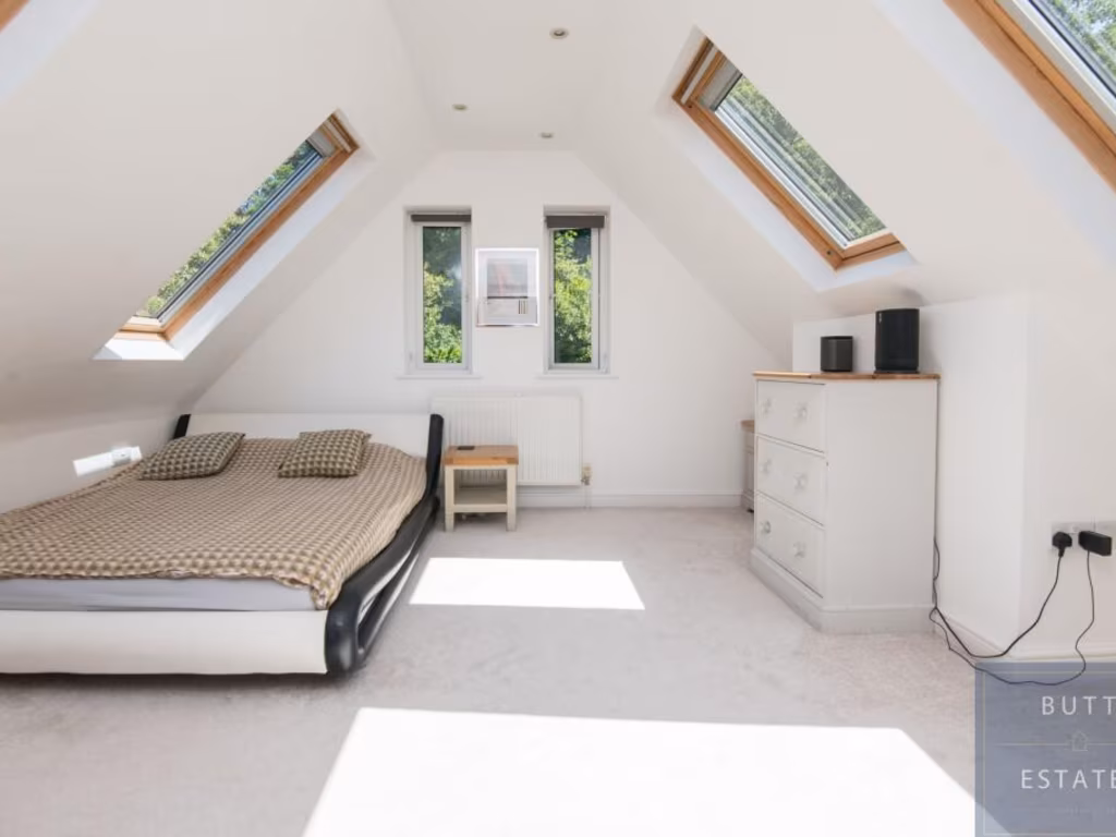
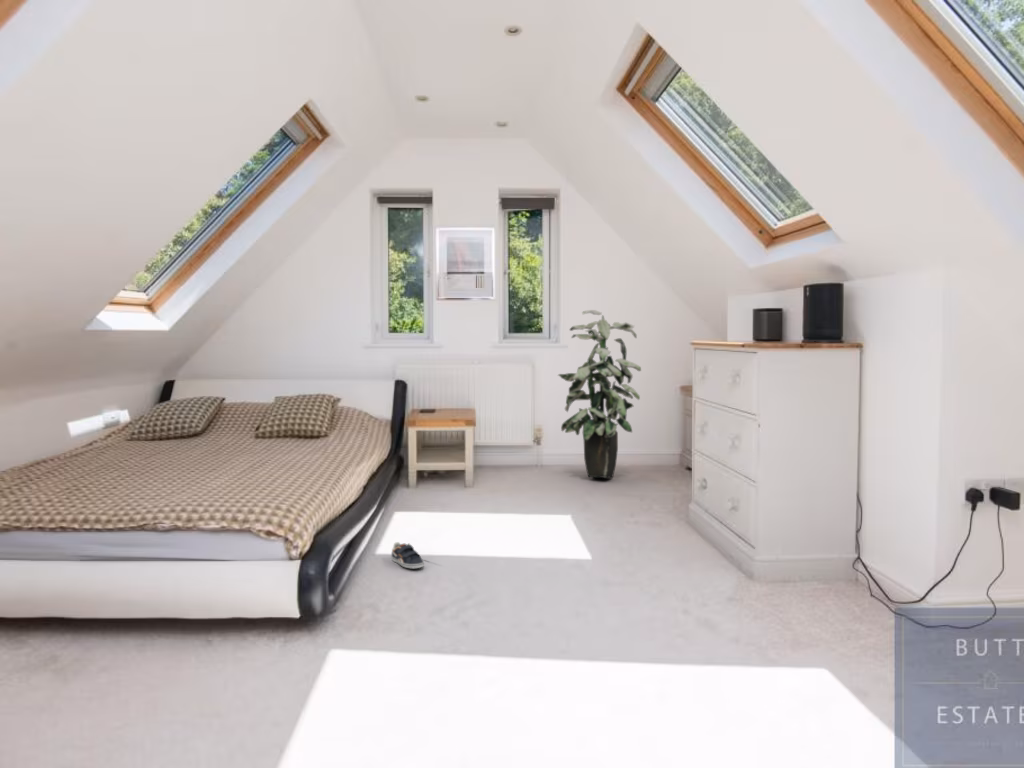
+ sneaker (406, 554)
+ indoor plant (597, 394)
